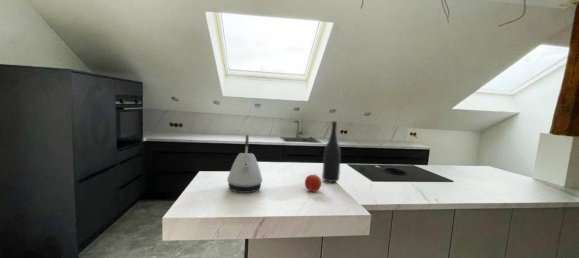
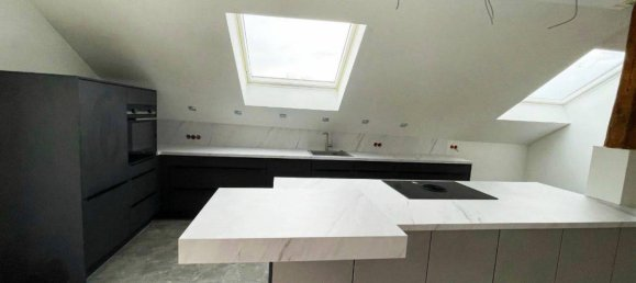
- wine bottle (332, 151)
- fruit (313, 182)
- kettle (245, 162)
